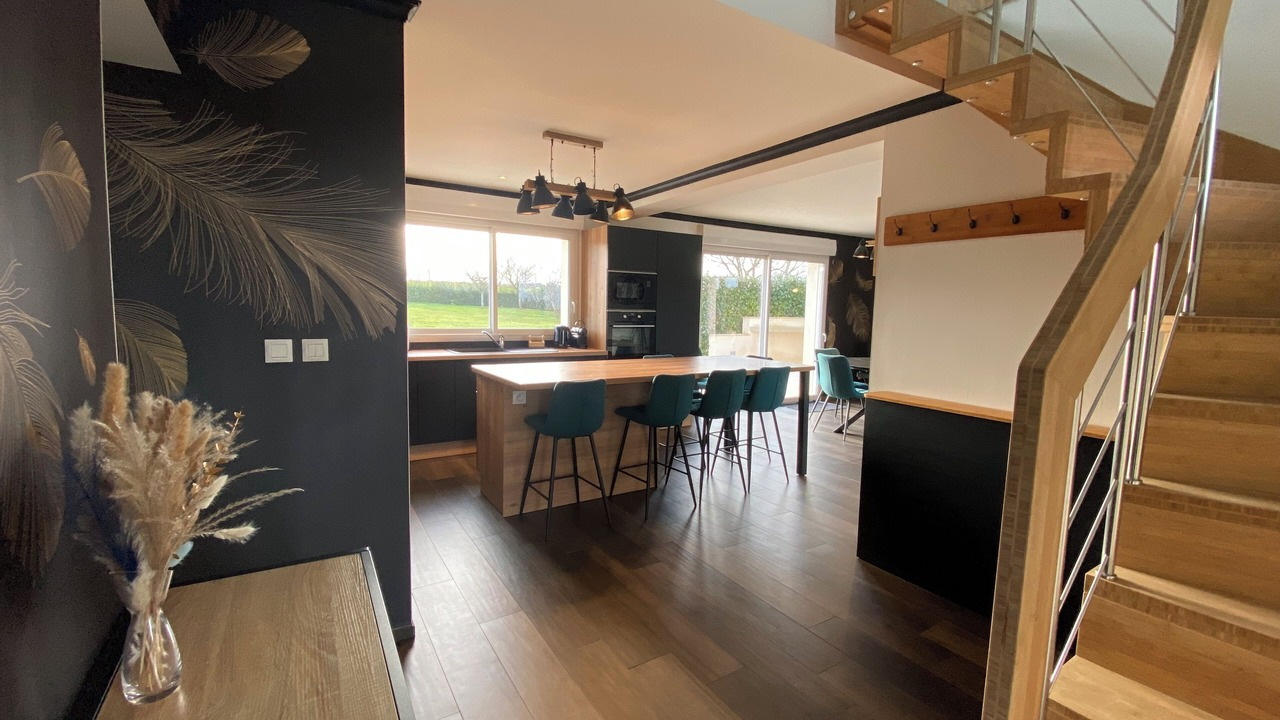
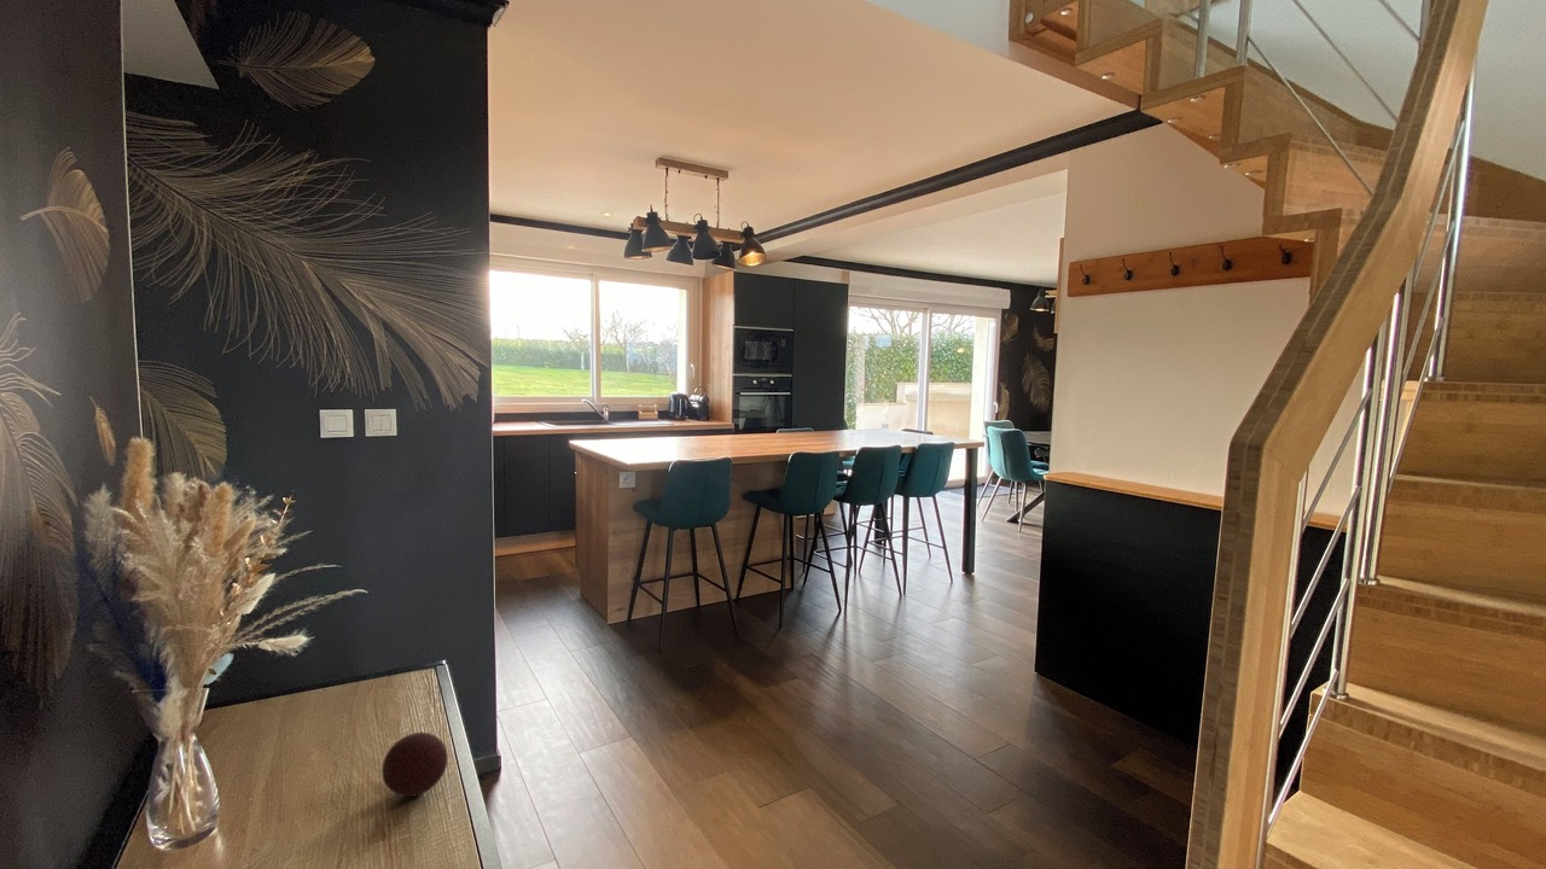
+ decorative ball (415, 763)
